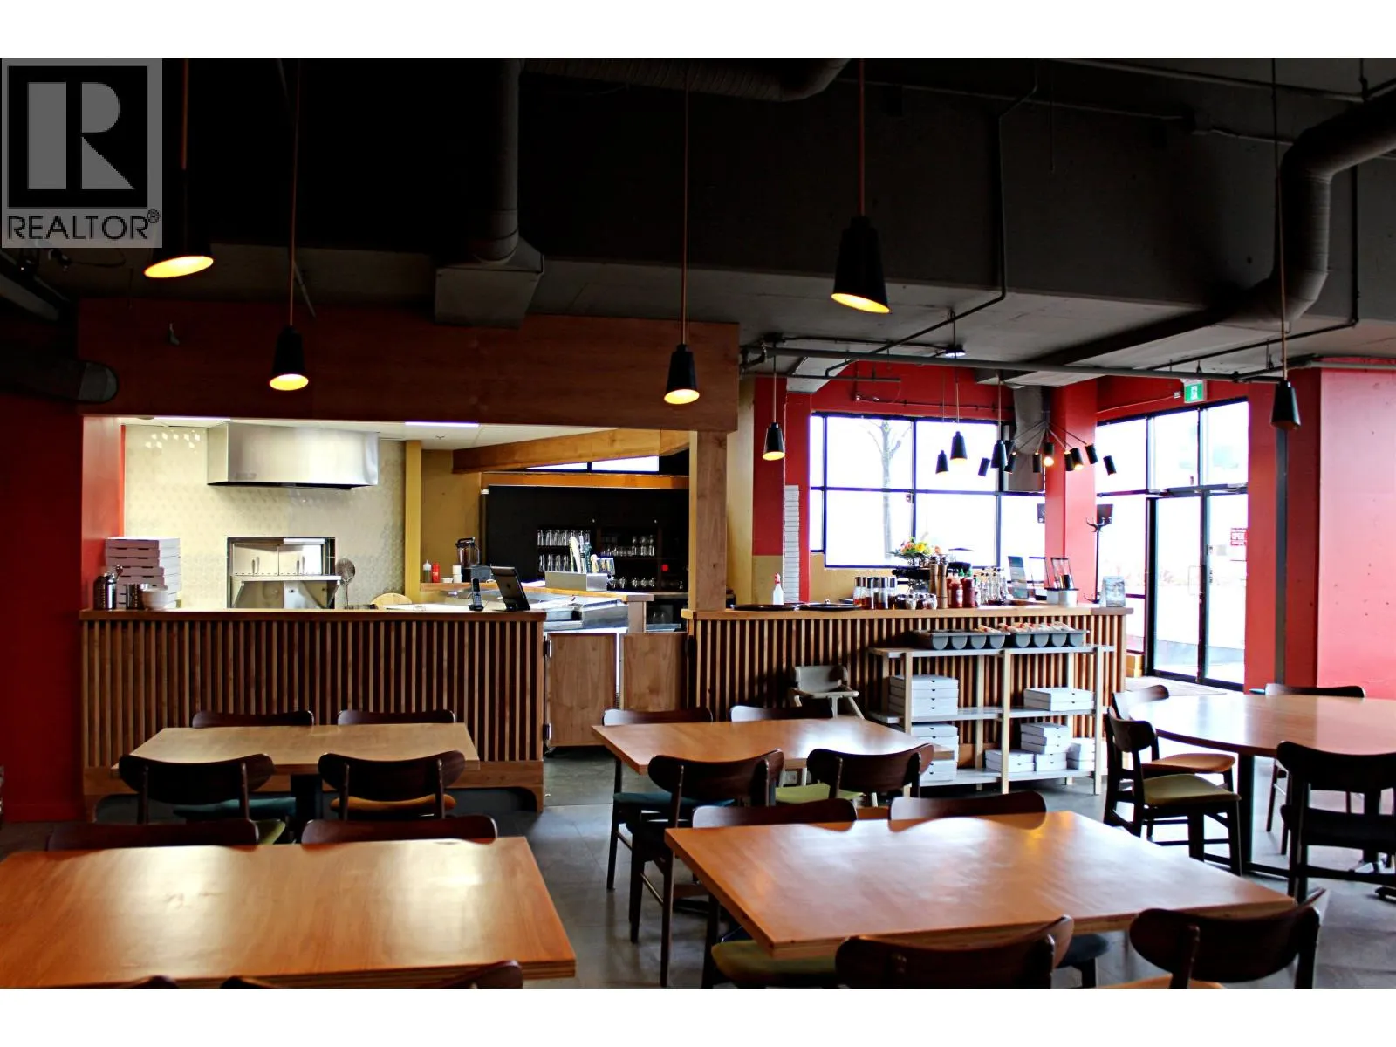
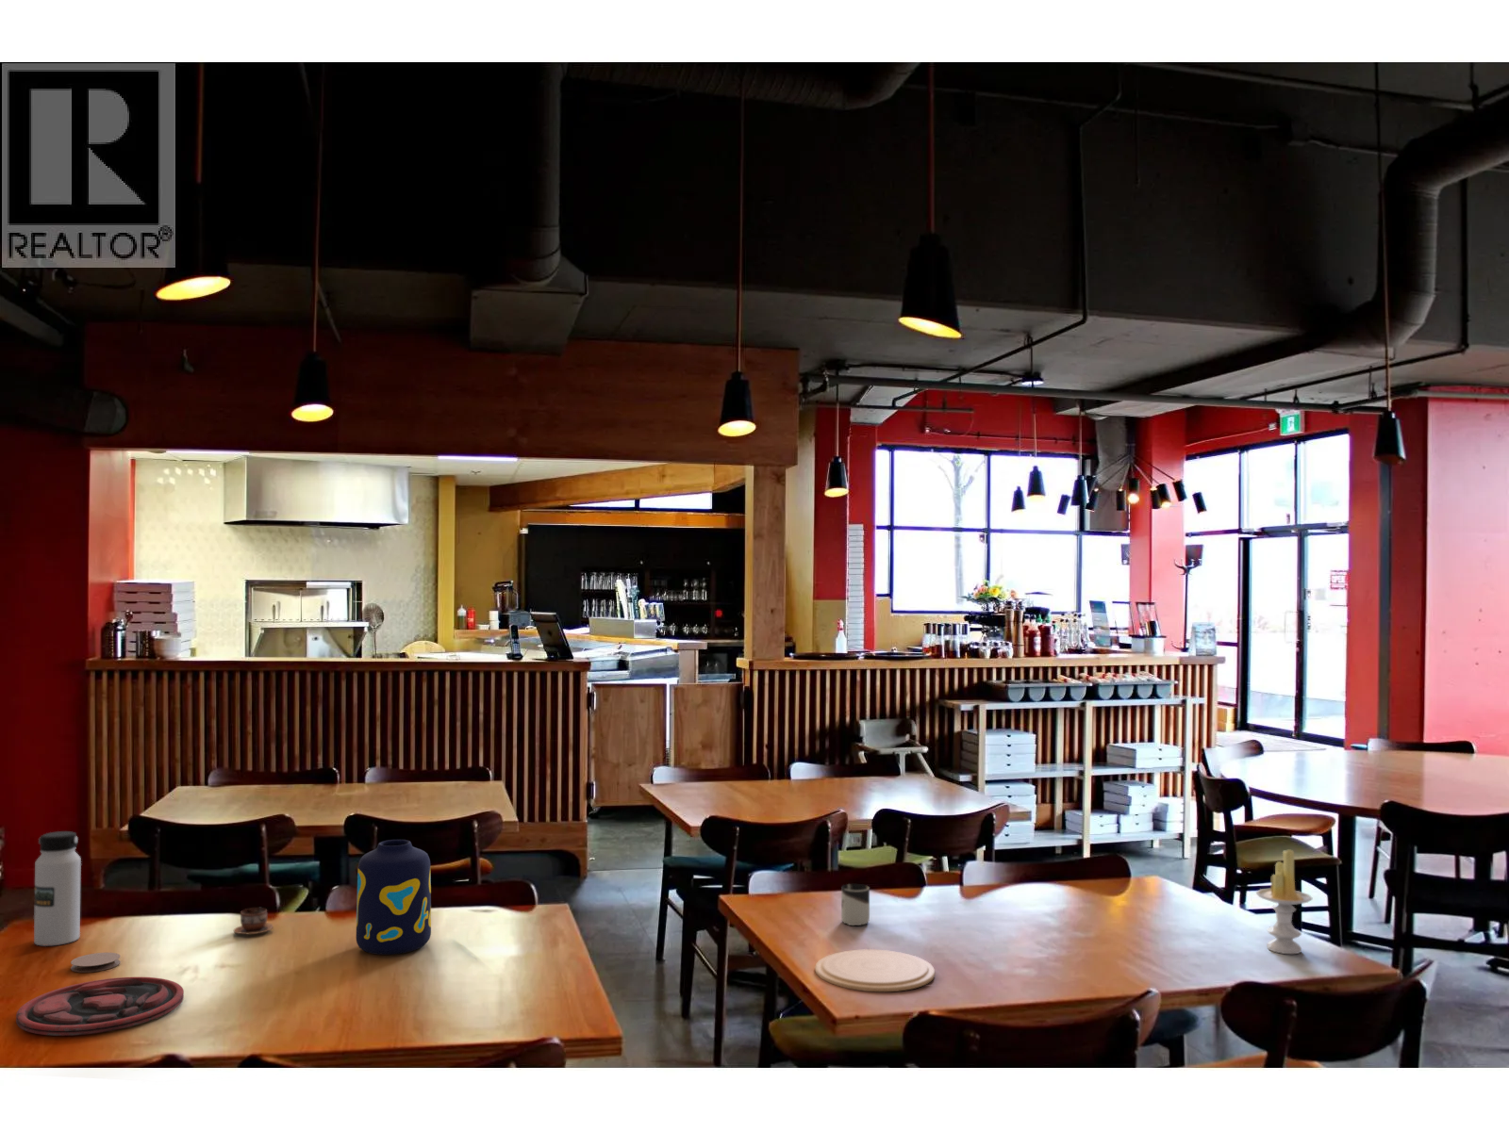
+ candle (1283, 898)
+ vase (394, 895)
+ plate (102, 1003)
+ cup (253, 920)
+ coaster (95, 961)
+ water bottle (57, 887)
+ cup (853, 903)
+ plate (875, 968)
